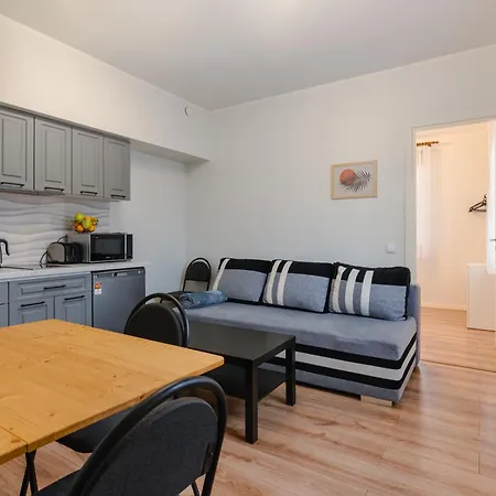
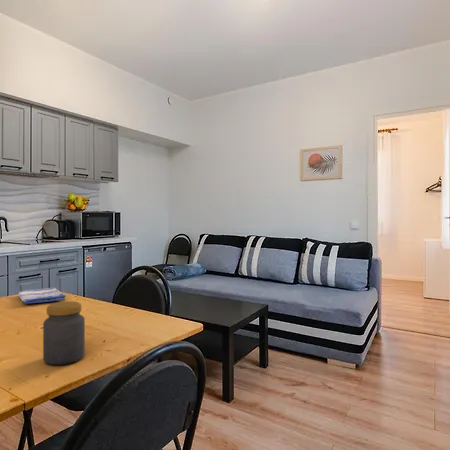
+ dish towel (41, 295)
+ jar (64, 331)
